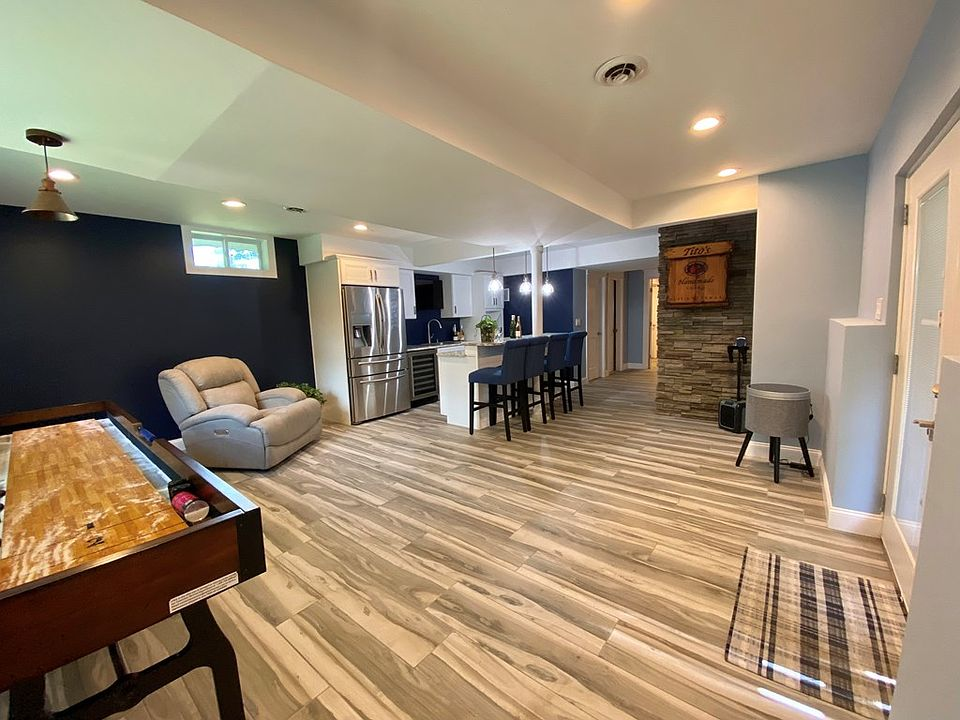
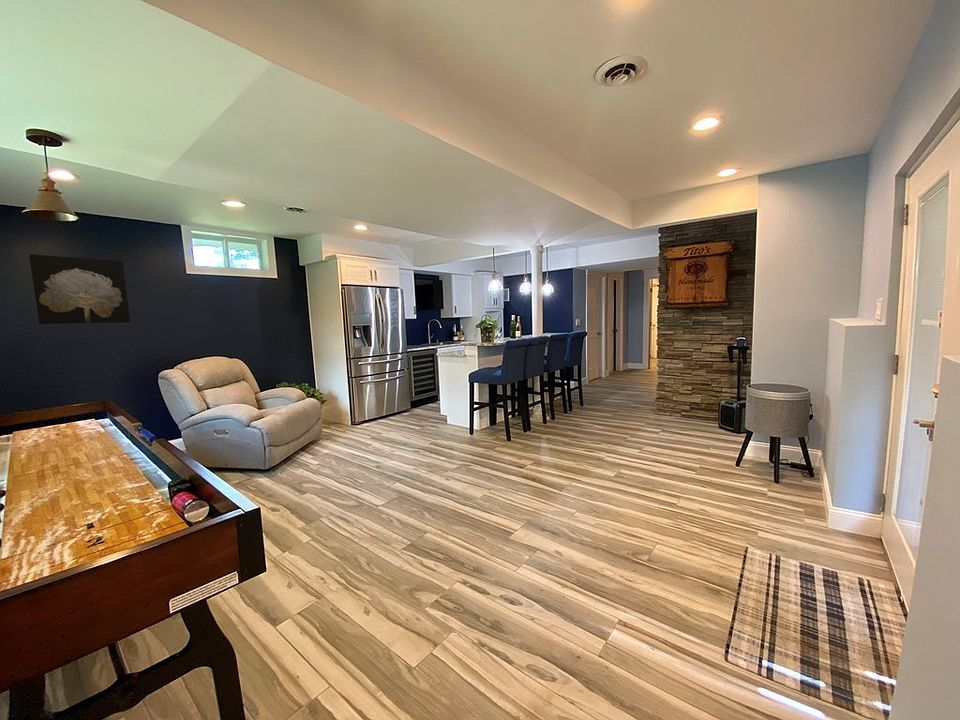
+ wall art (83, 290)
